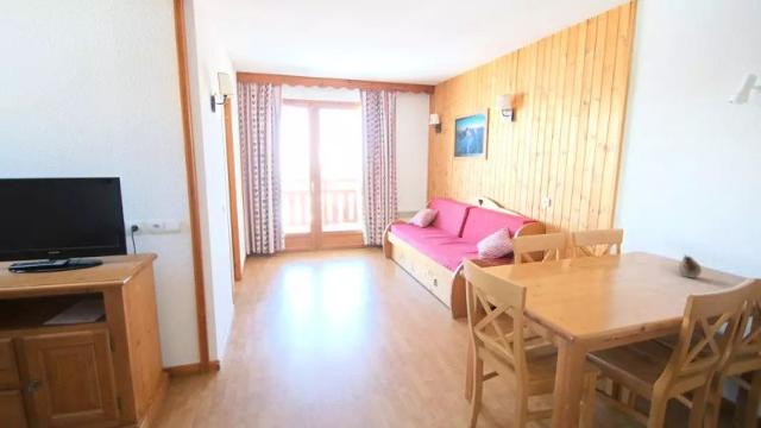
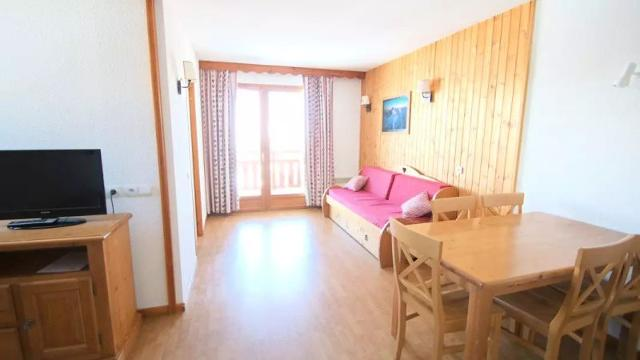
- fruit (690, 265)
